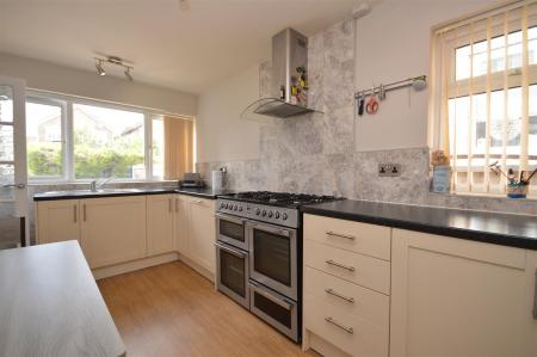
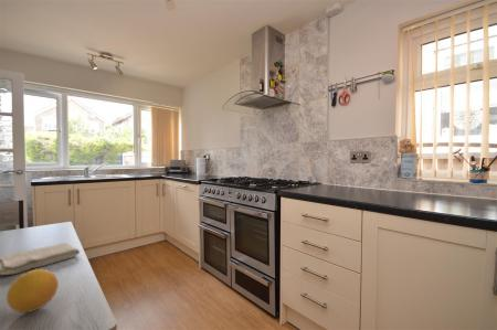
+ fruit (33, 289)
+ washcloth (39, 256)
